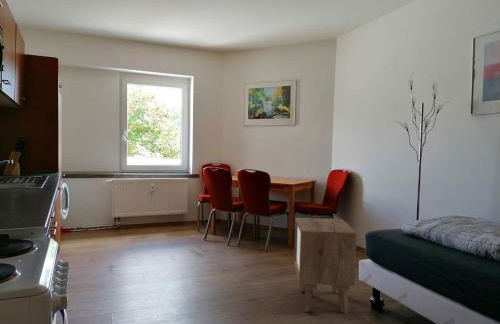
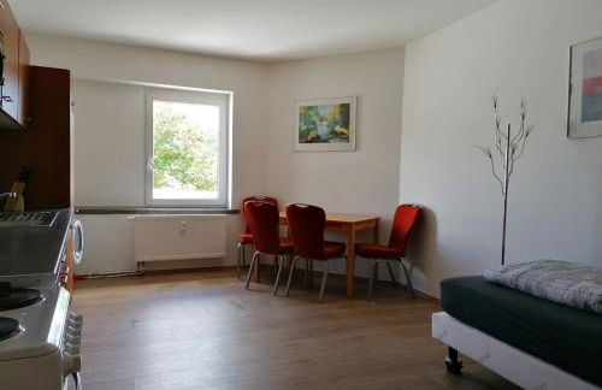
- nightstand (323, 262)
